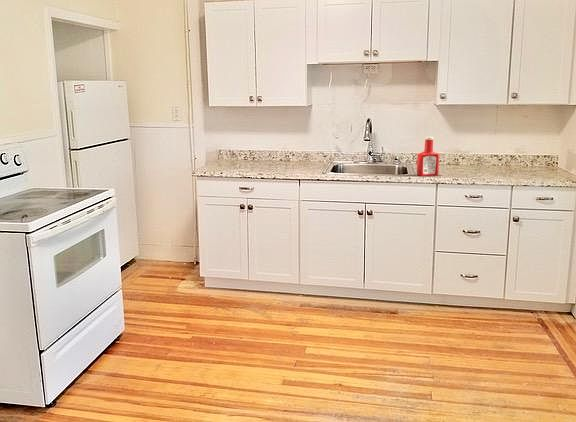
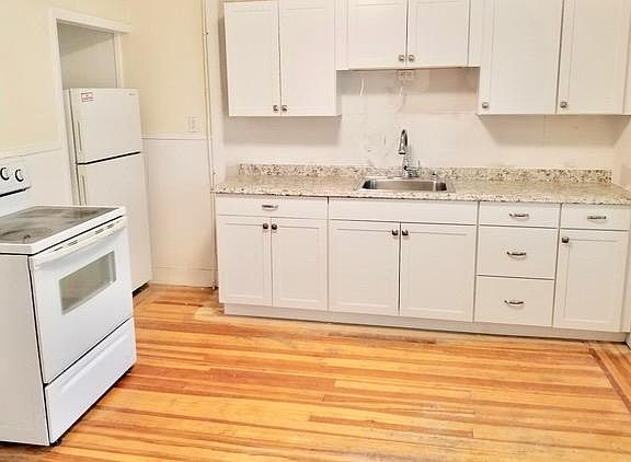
- soap bottle (428, 156)
